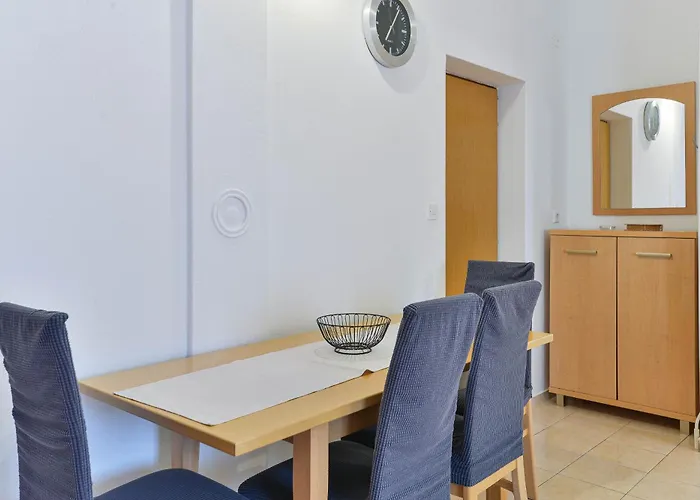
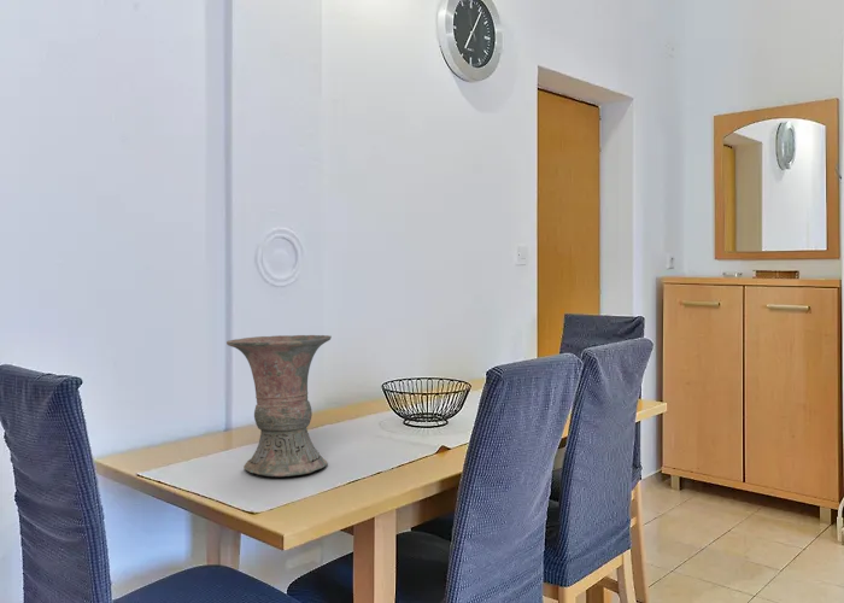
+ vase (279, 402)
